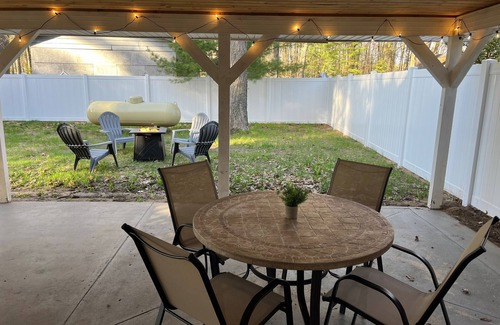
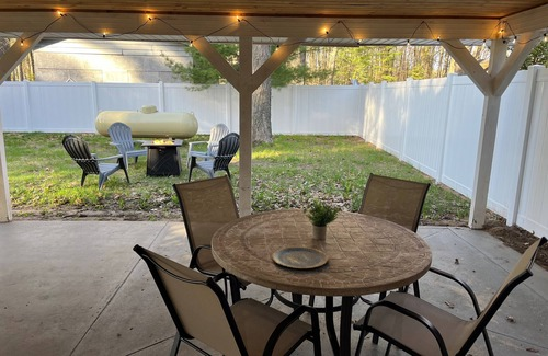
+ plate (299, 257)
